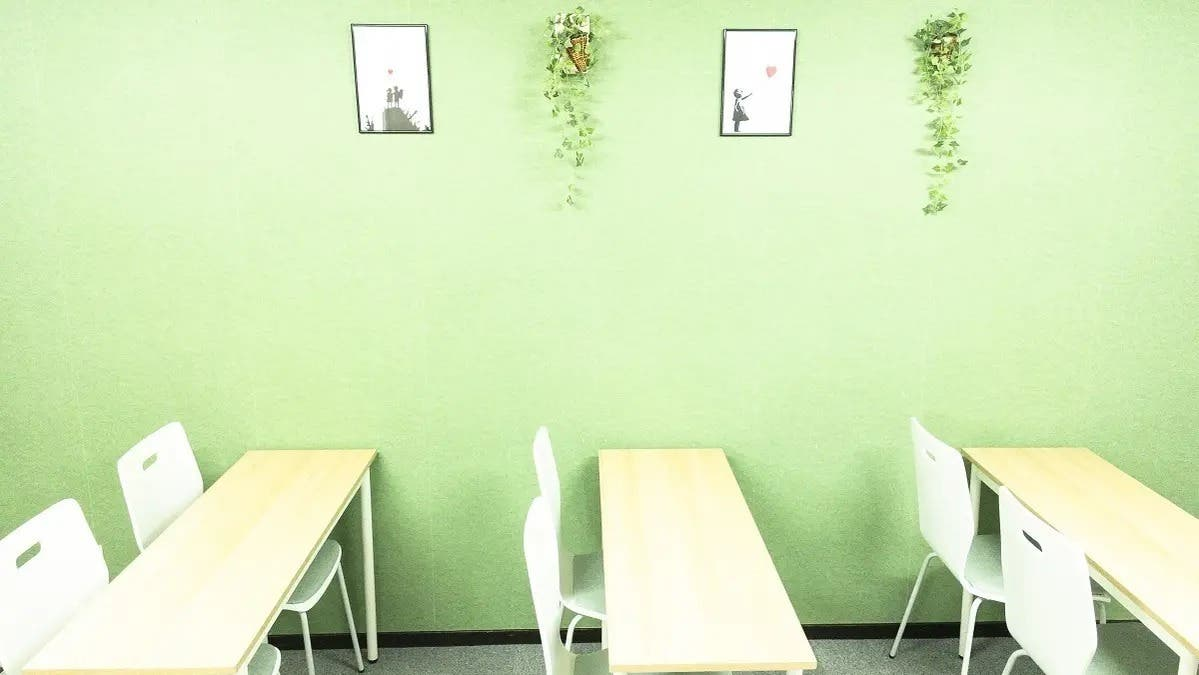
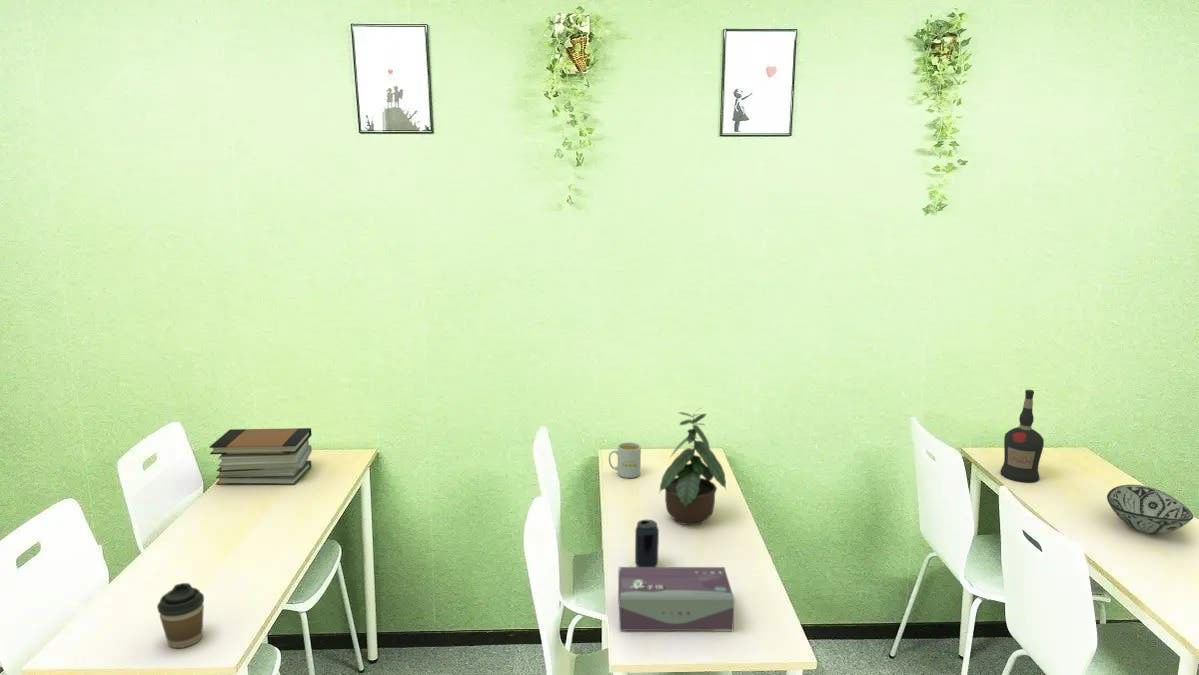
+ beverage can (646, 544)
+ tissue box (673, 596)
+ potted plant (694, 464)
+ decorative bowl (1147, 513)
+ coffee cup (182, 614)
+ liquor bottle (1024, 433)
+ mug (624, 460)
+ book stack (264, 456)
